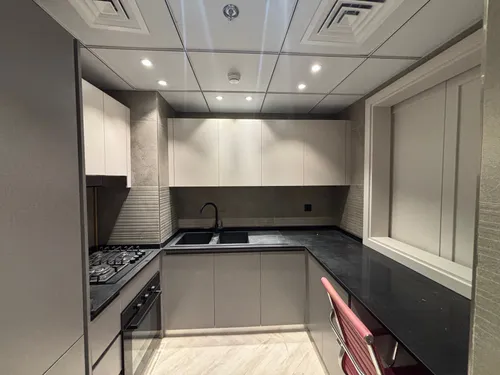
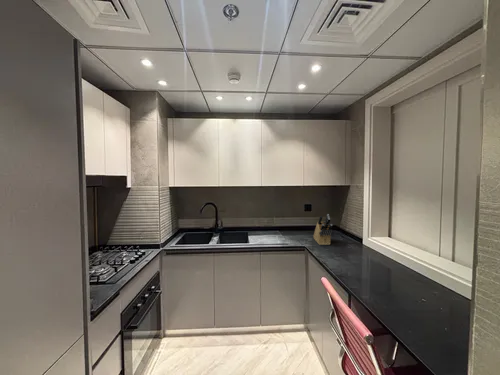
+ knife block (322, 227)
